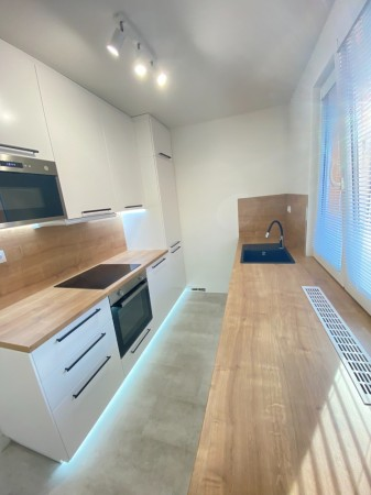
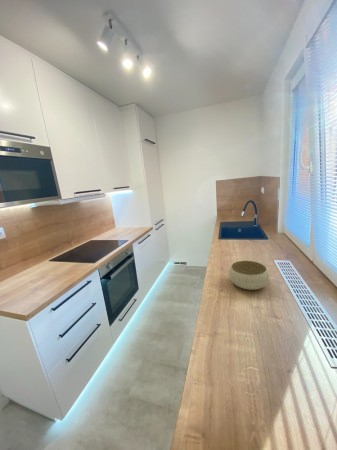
+ bowl (248, 275)
